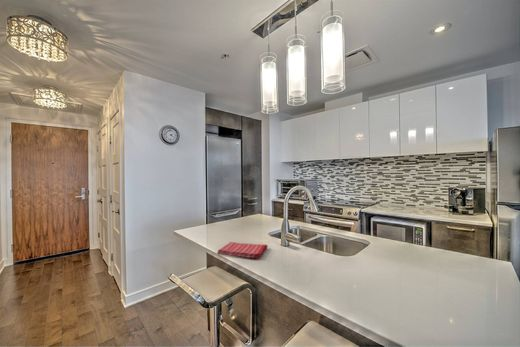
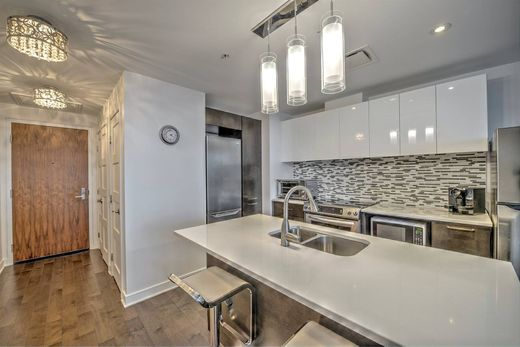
- dish towel (243, 248)
